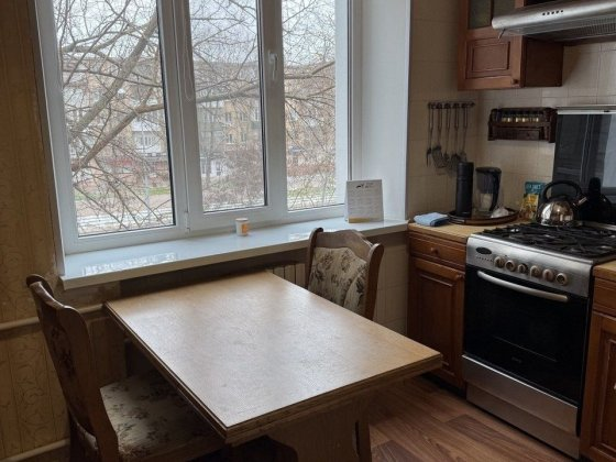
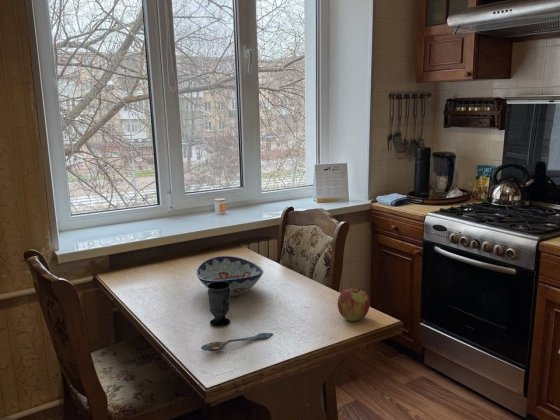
+ cup (219, 303)
+ apple (353, 303)
+ spoon (238, 340)
+ decorative bowl (229, 278)
